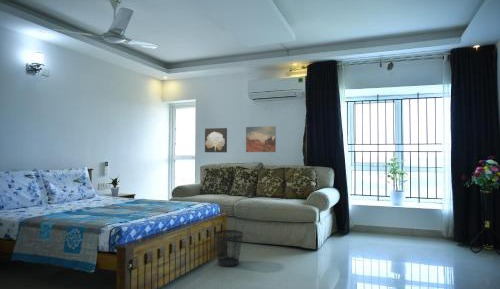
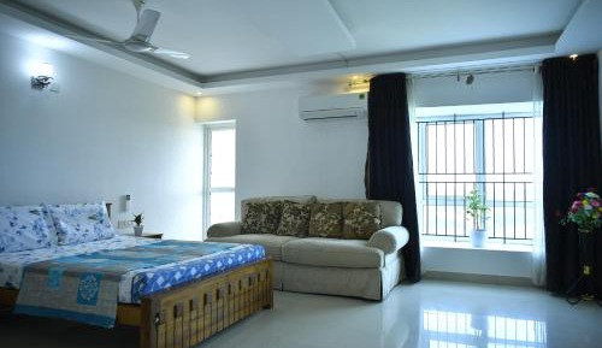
- wastebasket (227, 248)
- wall art (215, 140)
- wall art (260, 139)
